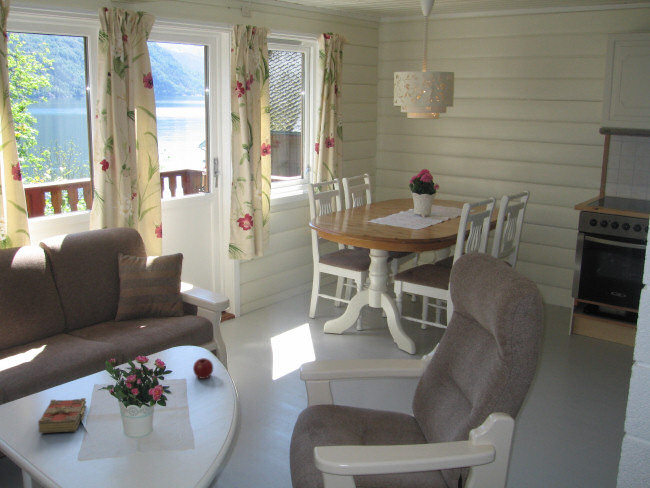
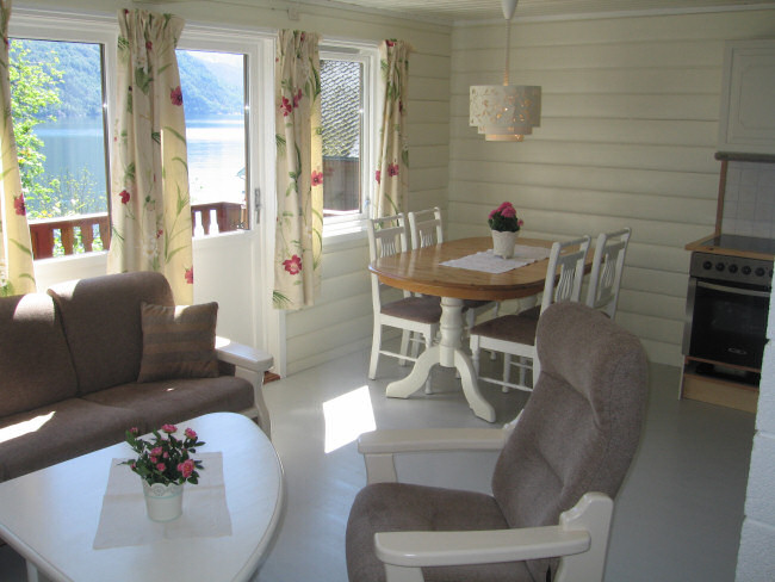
- book (64, 414)
- apple (203, 368)
